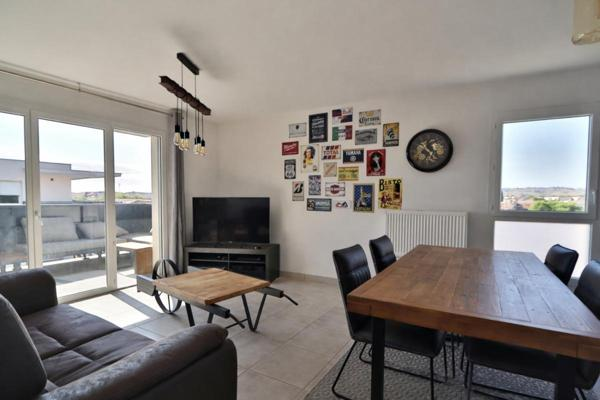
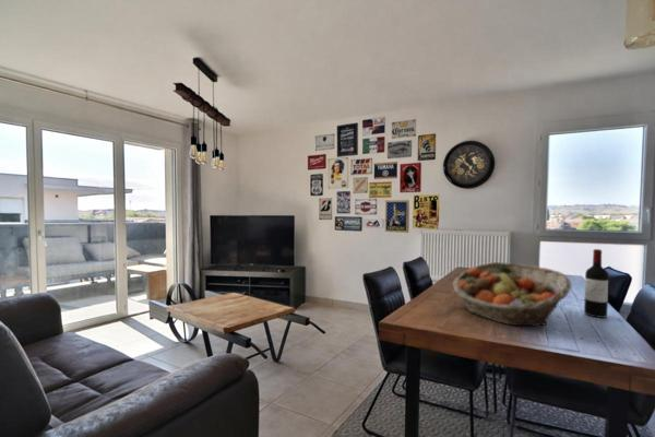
+ wine bottle (596, 282)
+ fruit basket (505, 291)
